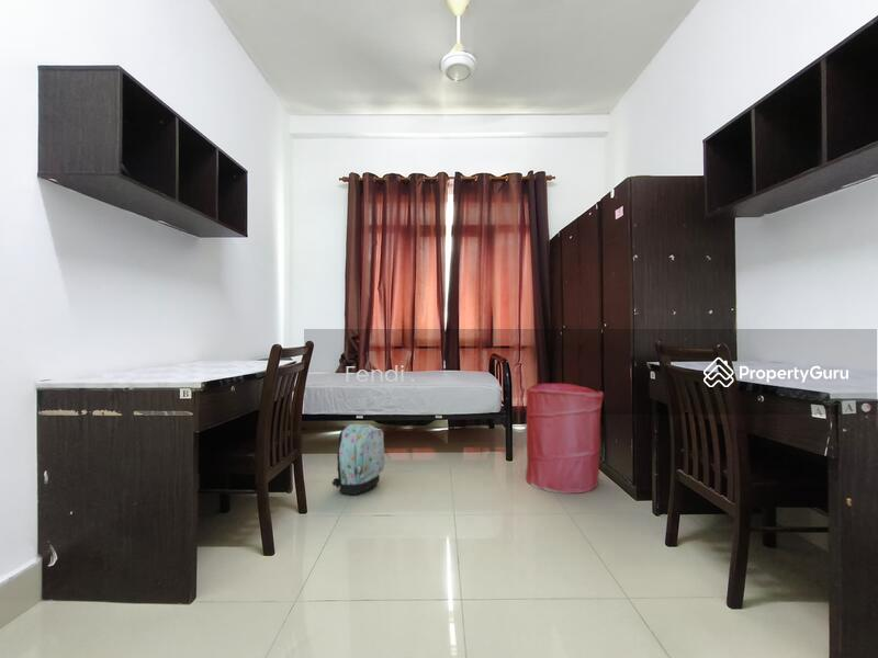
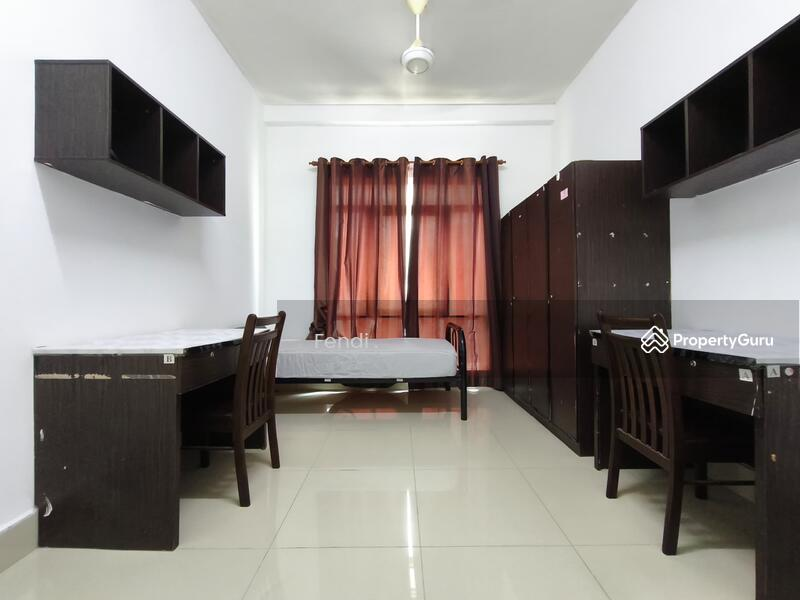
- laundry hamper (563, 432)
- backpack (361, 455)
